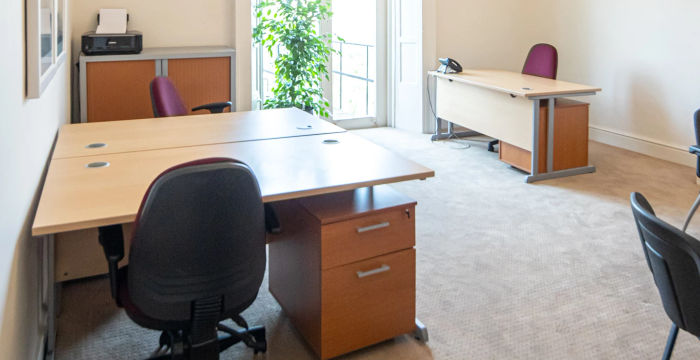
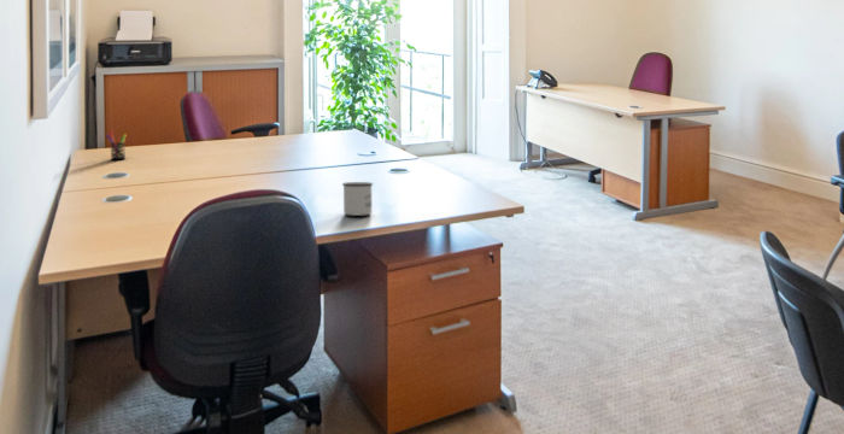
+ mug (358, 198)
+ pen holder (117, 145)
